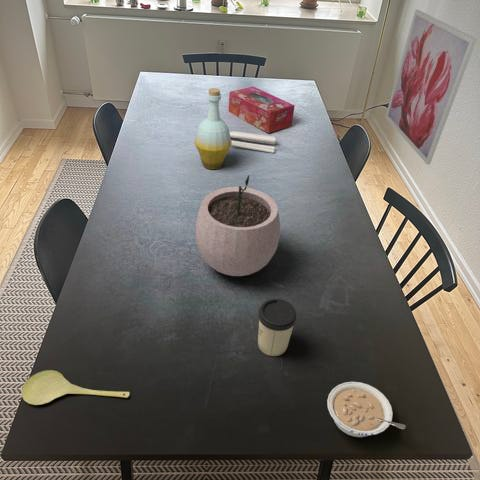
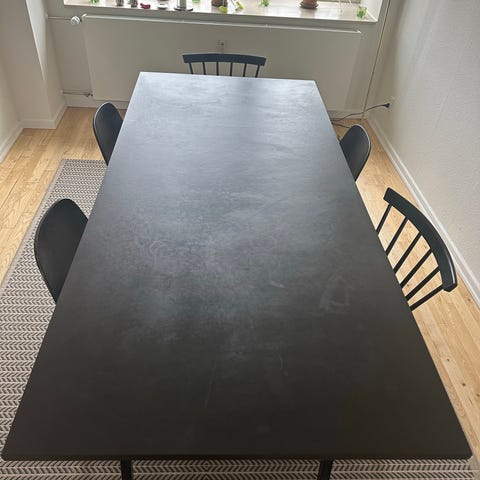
- candle (247, 140)
- spoon (75, 389)
- cup (275, 328)
- plant pot (238, 223)
- legume (360, 411)
- wall art (422, 85)
- bottle (213, 129)
- tissue box (260, 108)
